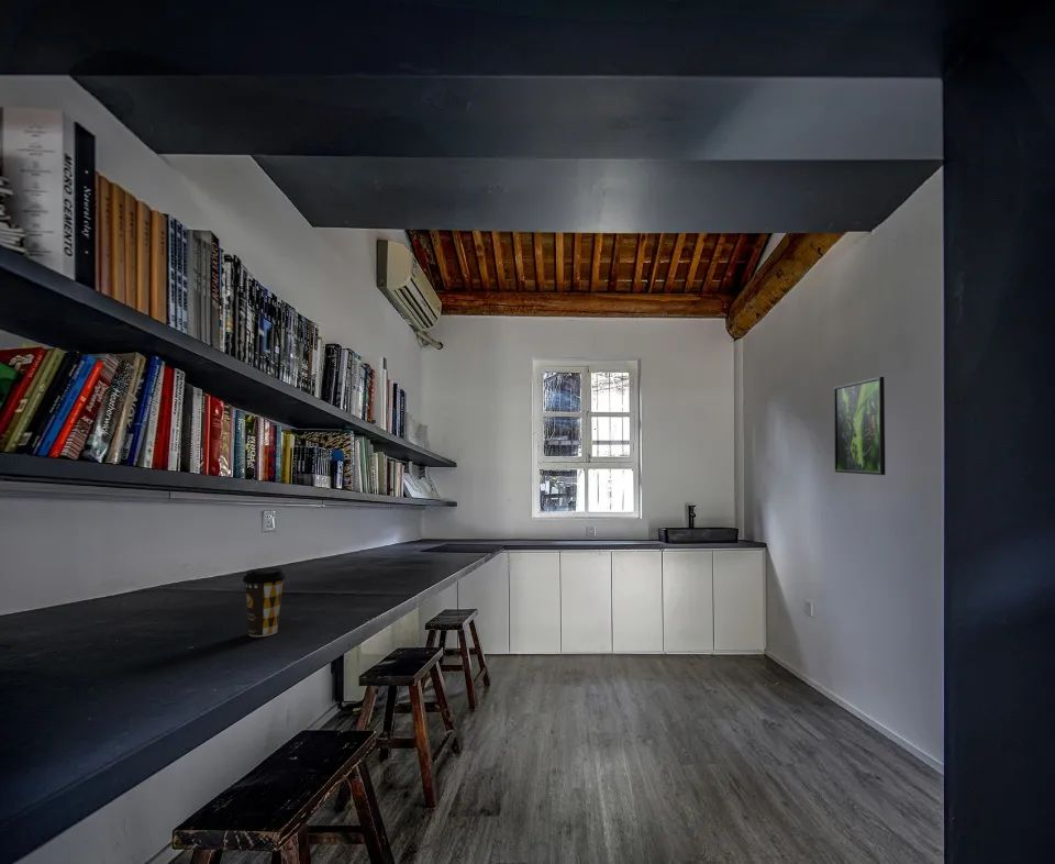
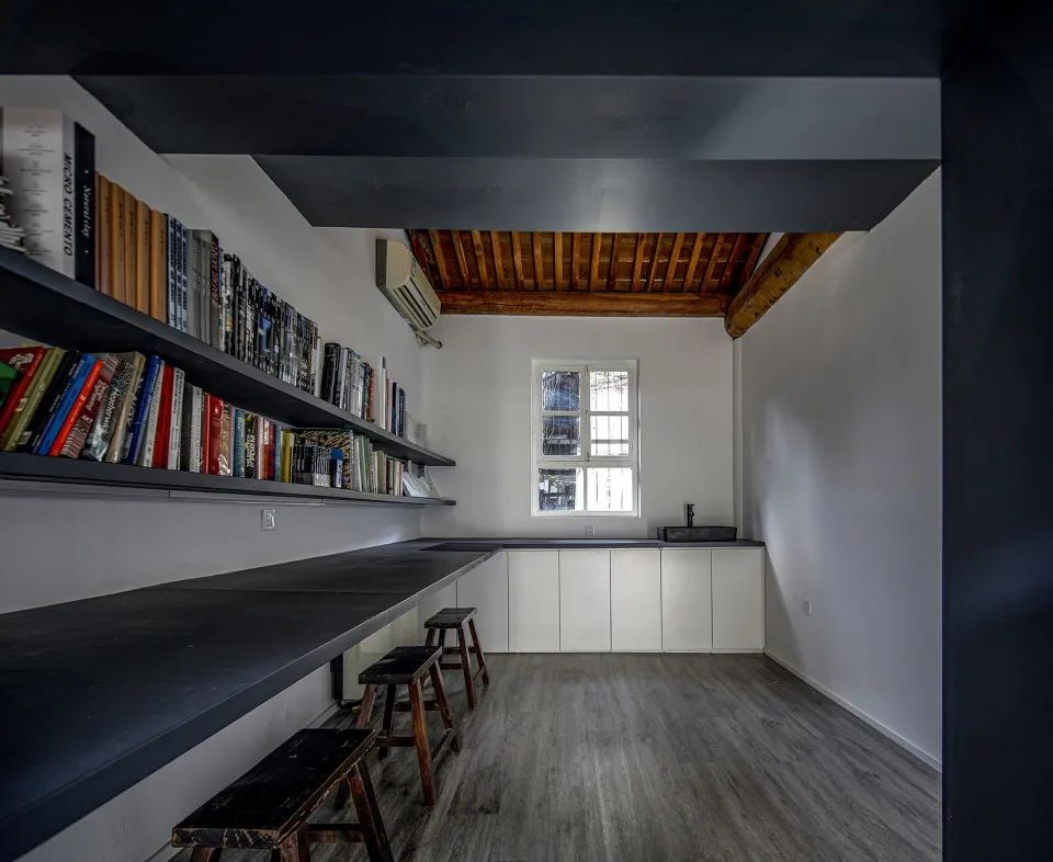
- coffee cup (264, 601)
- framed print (857, 428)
